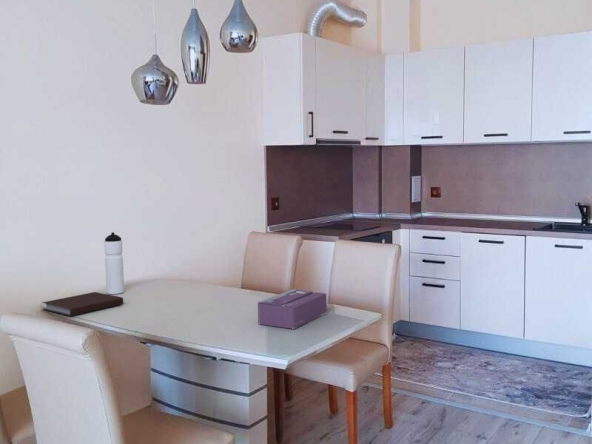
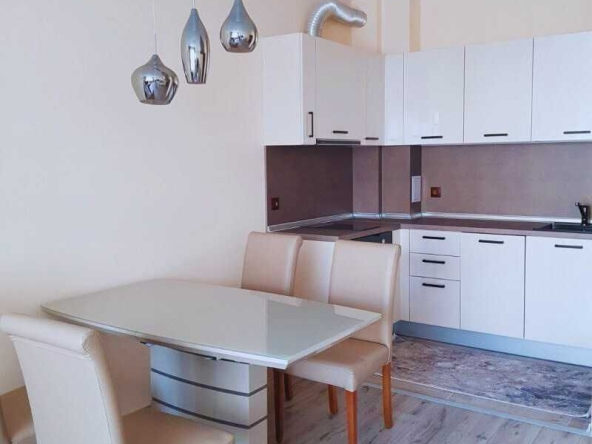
- tissue box (293, 307)
- water bottle (114, 262)
- notebook (83, 303)
